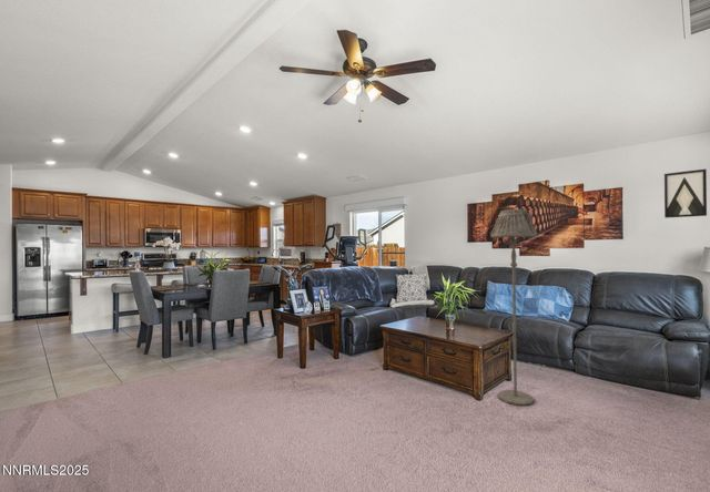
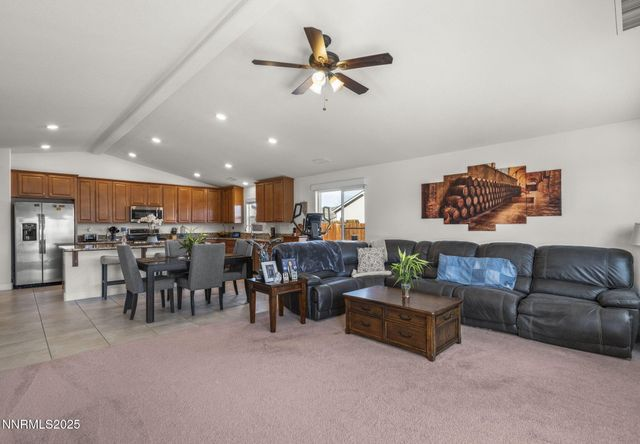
- floor lamp (514, 304)
- wall art (684, 194)
